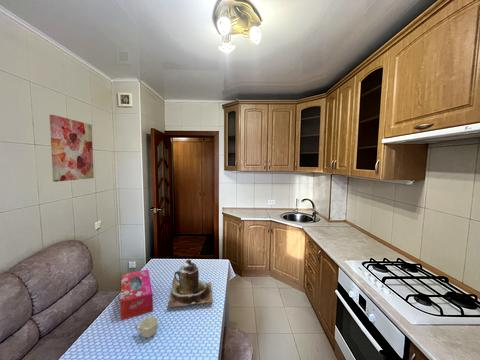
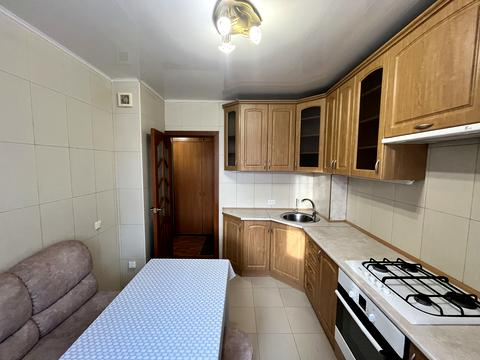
- cup (146, 328)
- teapot (191, 278)
- wall art (74, 150)
- tissue box (136, 291)
